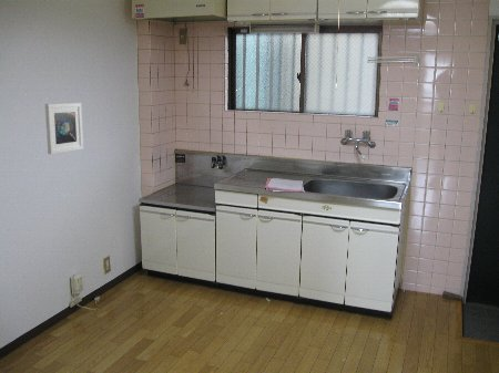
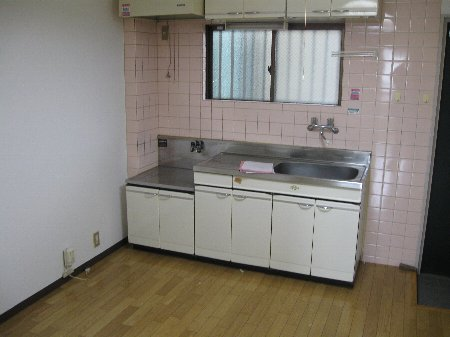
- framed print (64, 127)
